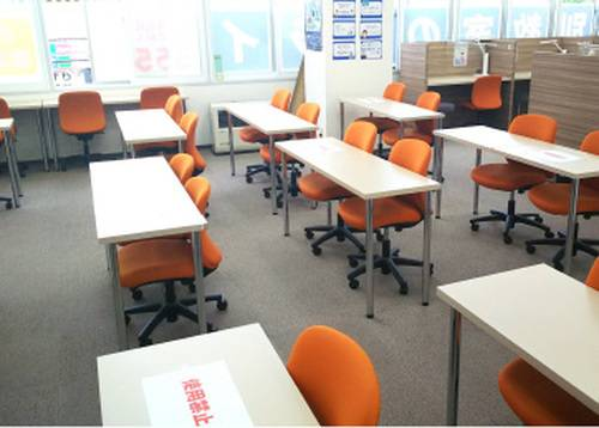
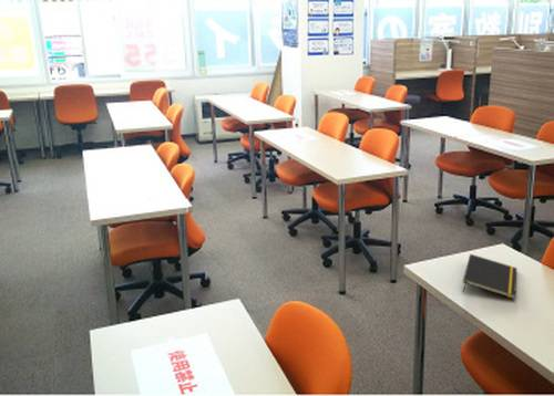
+ notepad (491, 274)
